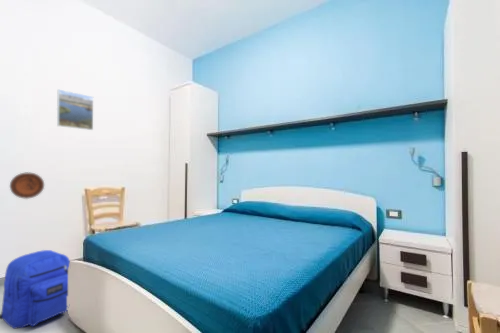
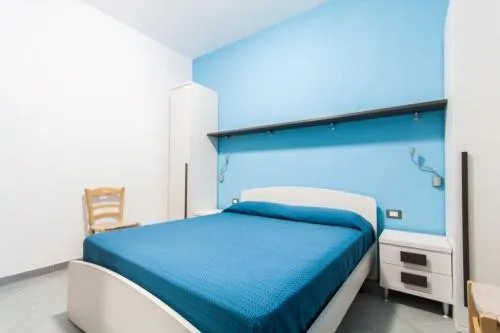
- decorative plate (27, 185)
- backpack (43, 284)
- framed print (76, 110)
